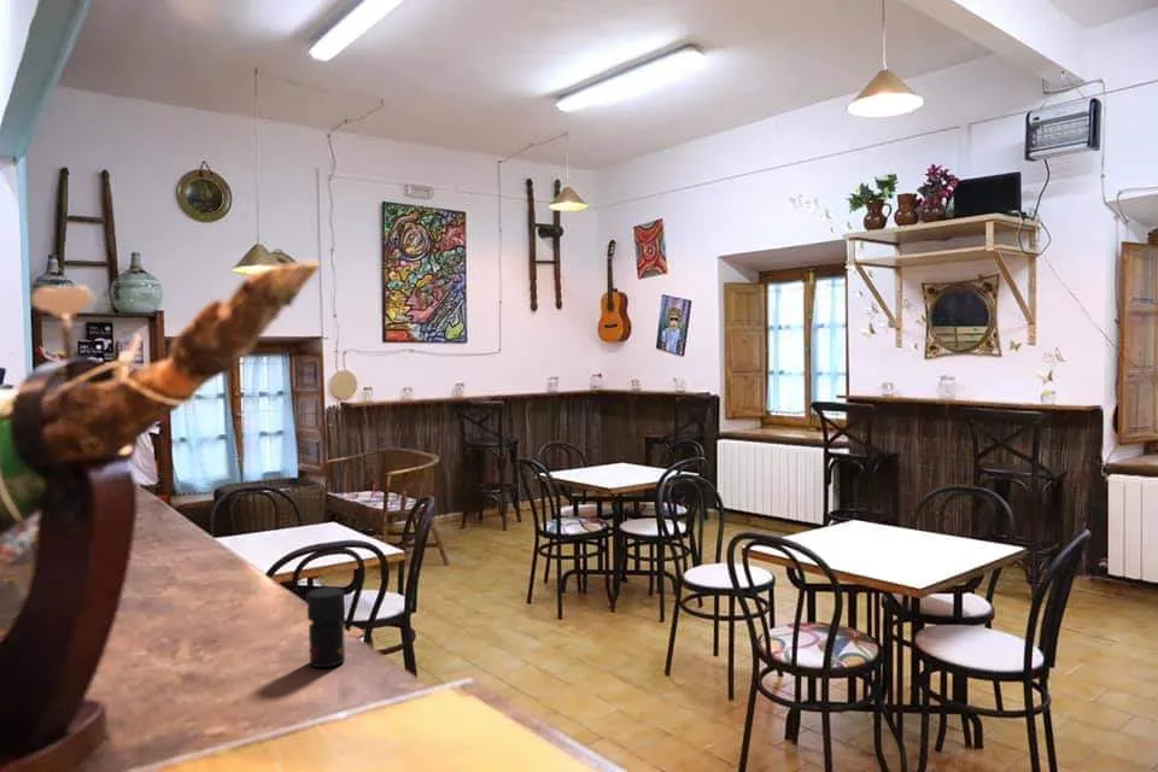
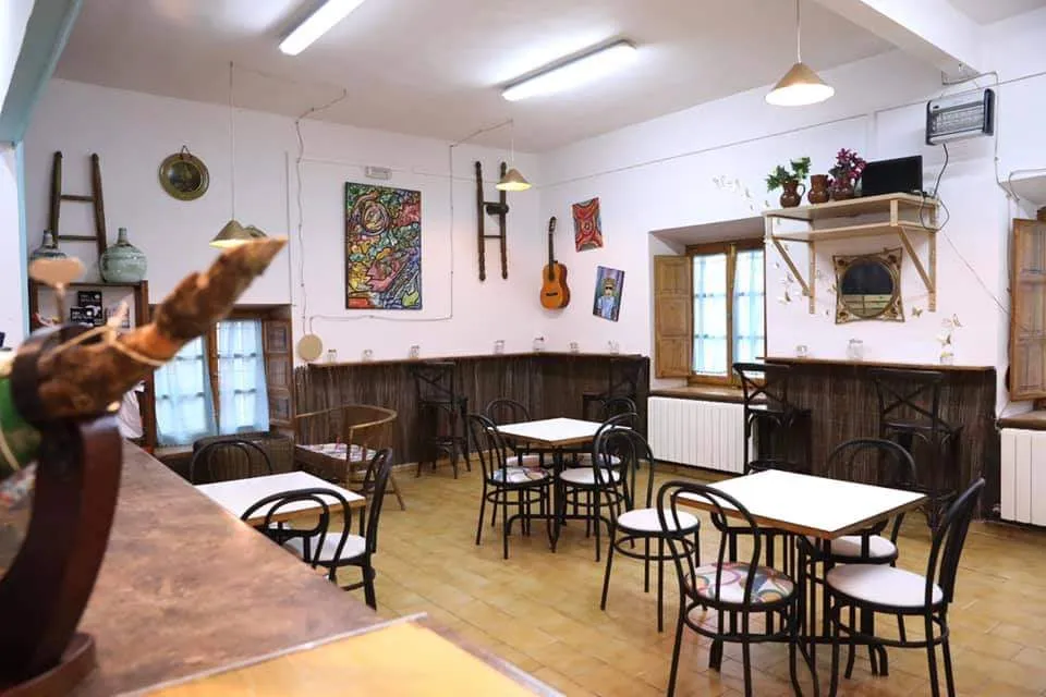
- jar (326, 626)
